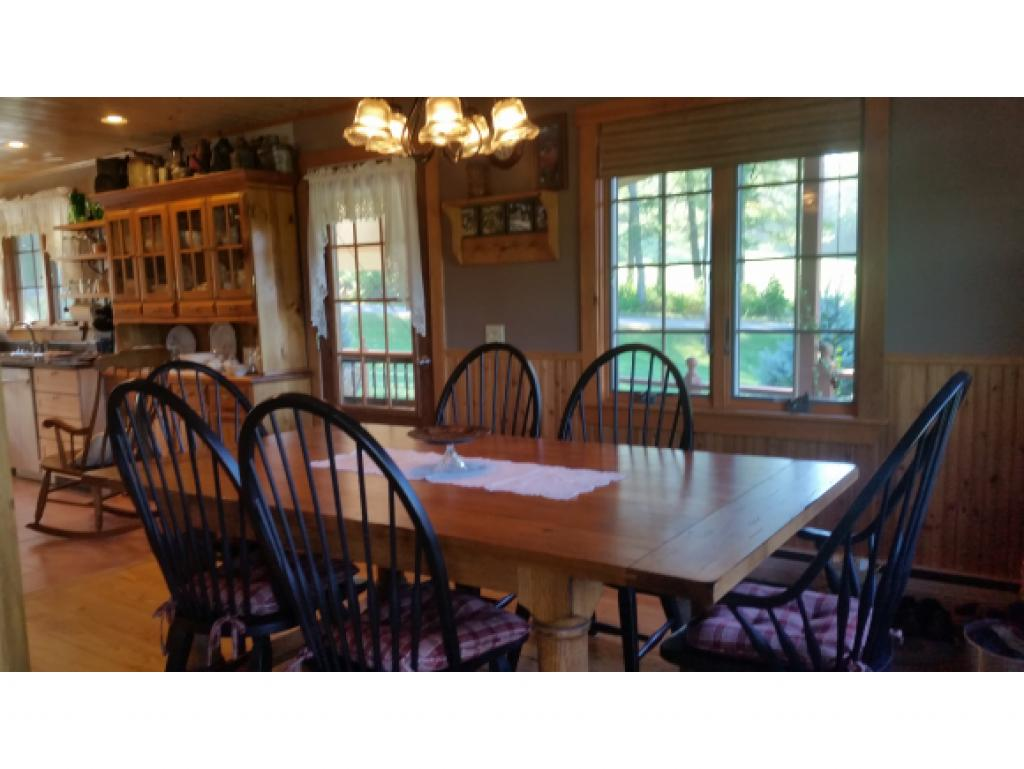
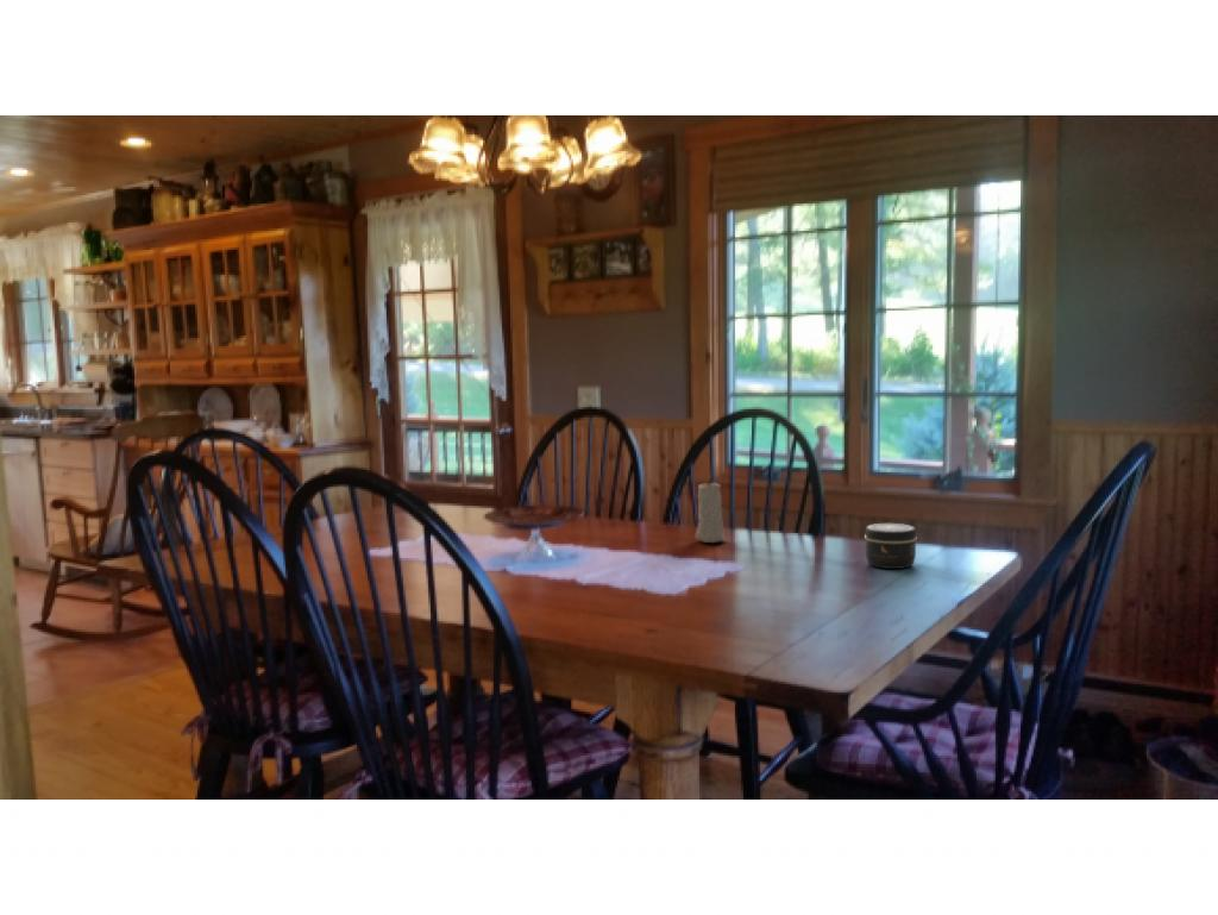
+ jar (890, 545)
+ candle (710, 509)
